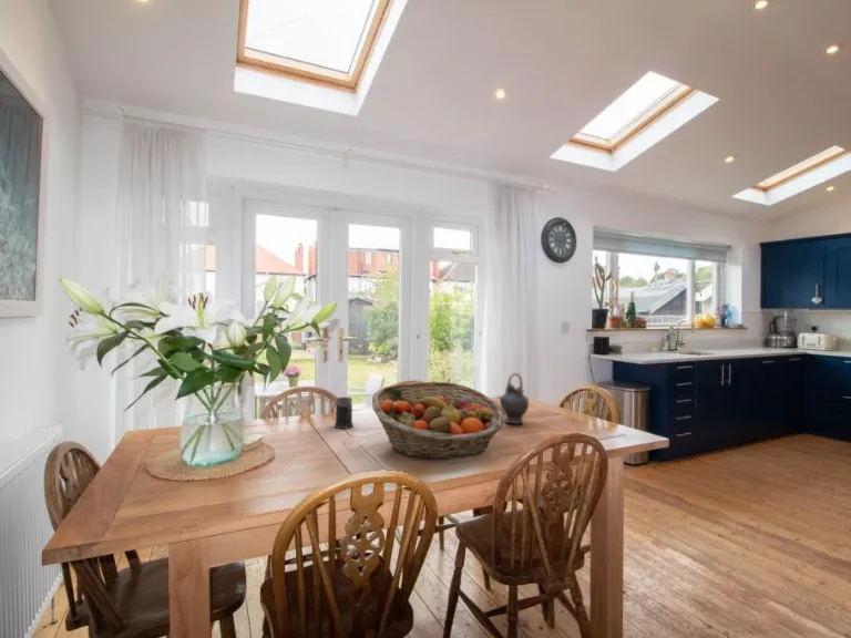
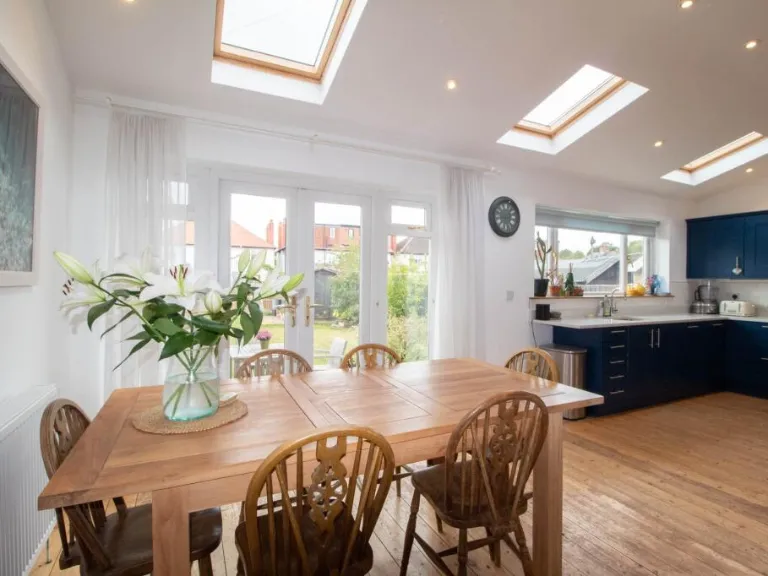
- fruit basket (438, 416)
- mug (345, 412)
- teapot (511, 398)
